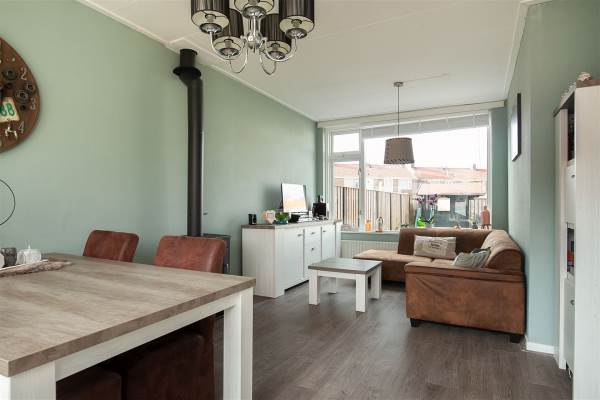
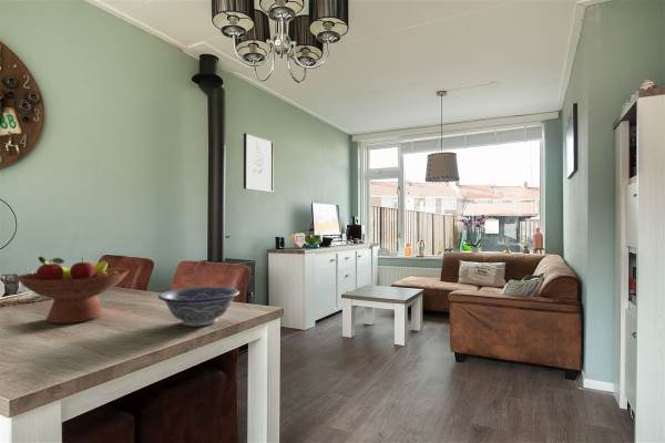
+ fruit bowl (75, 287)
+ wall art (258, 164)
+ decorative bowl (200, 307)
